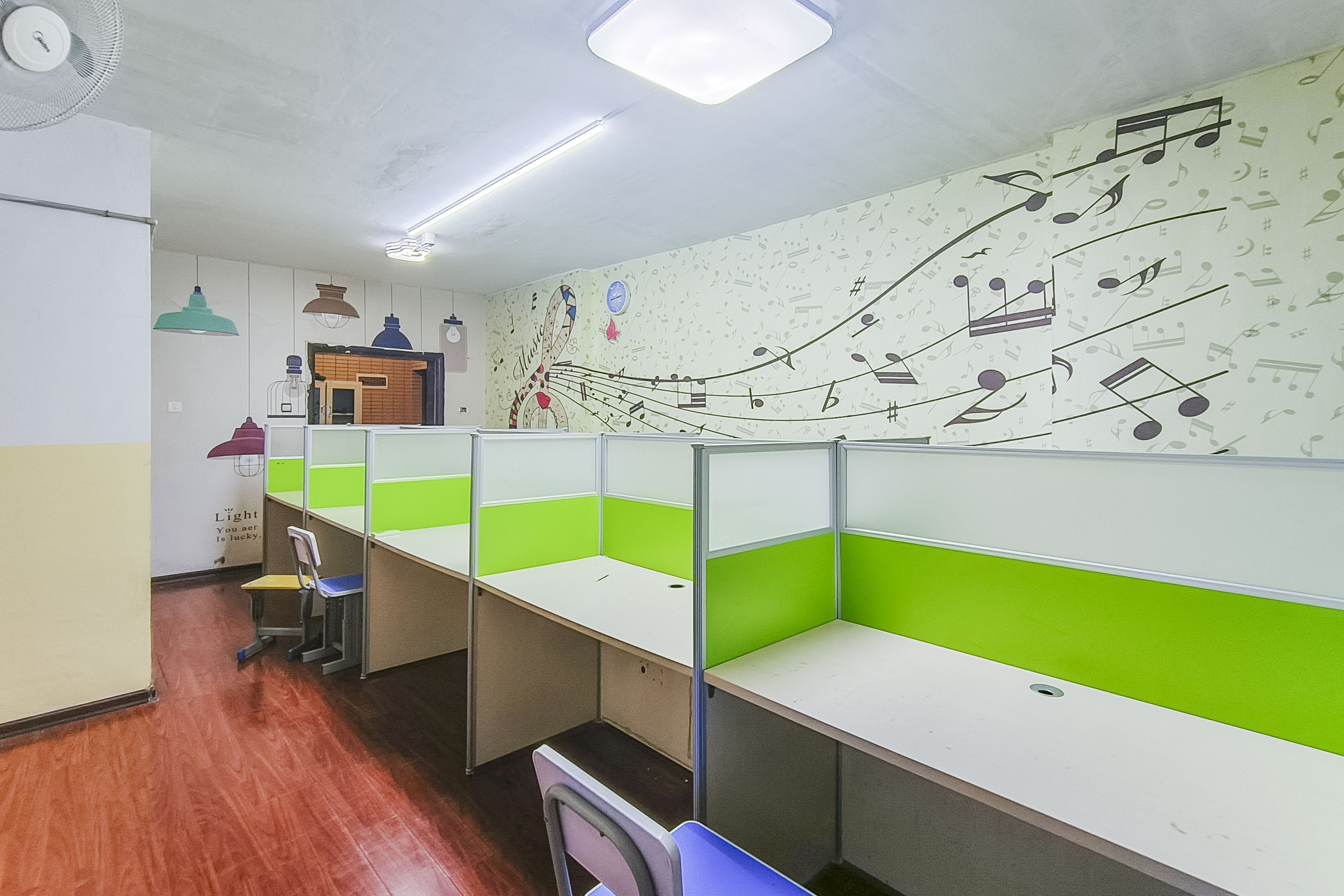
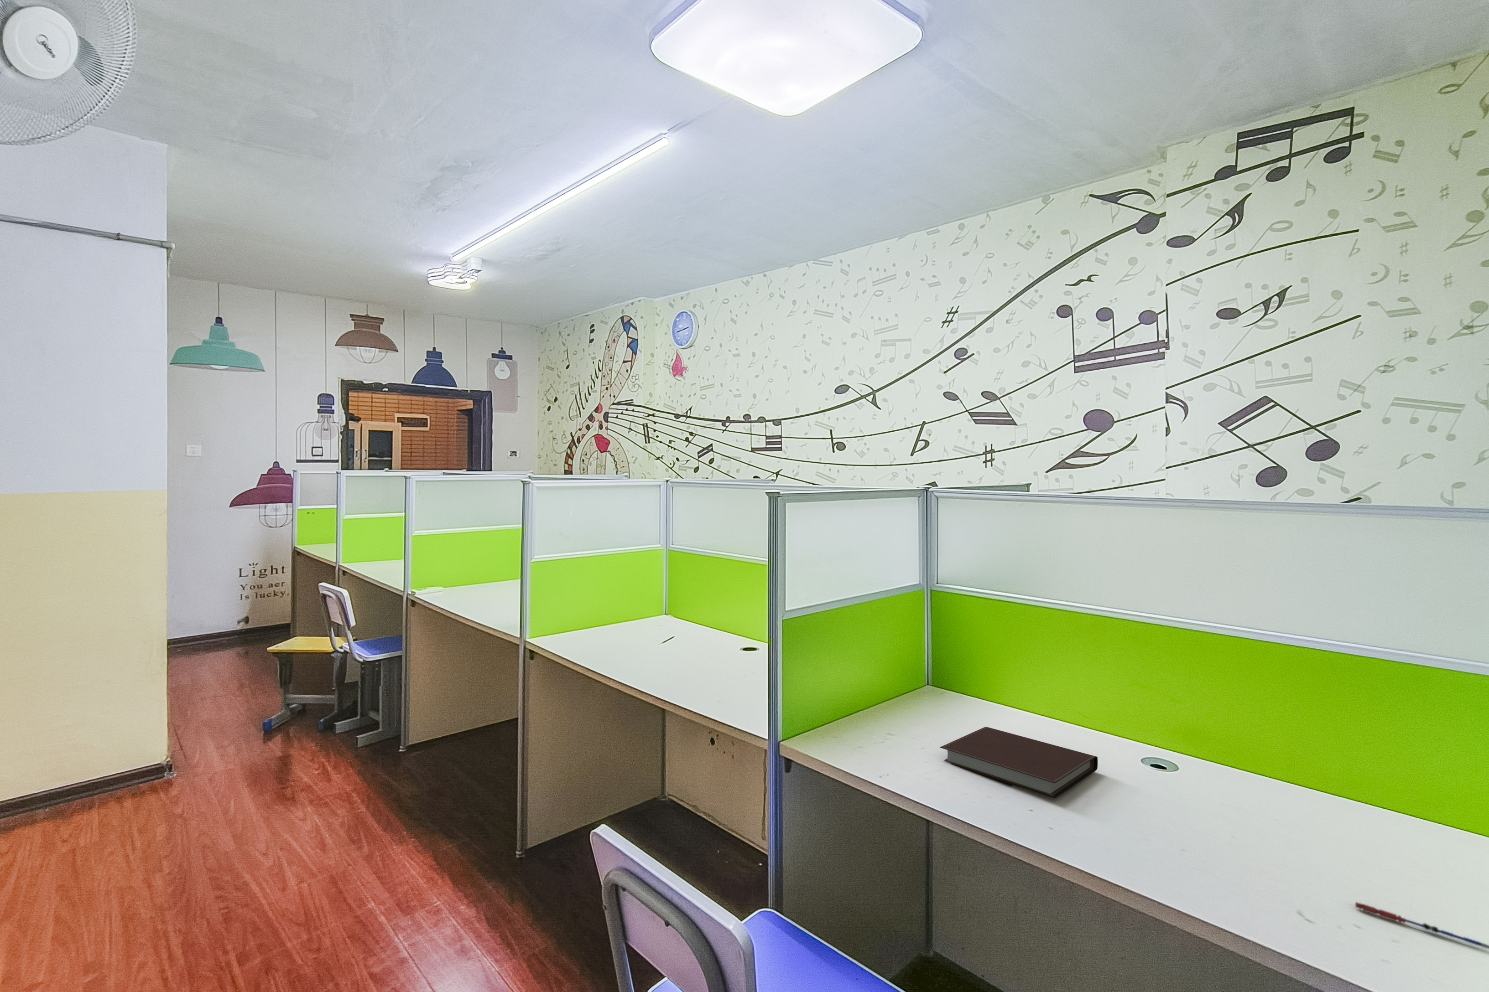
+ pen (1421, 924)
+ notebook (1017, 758)
